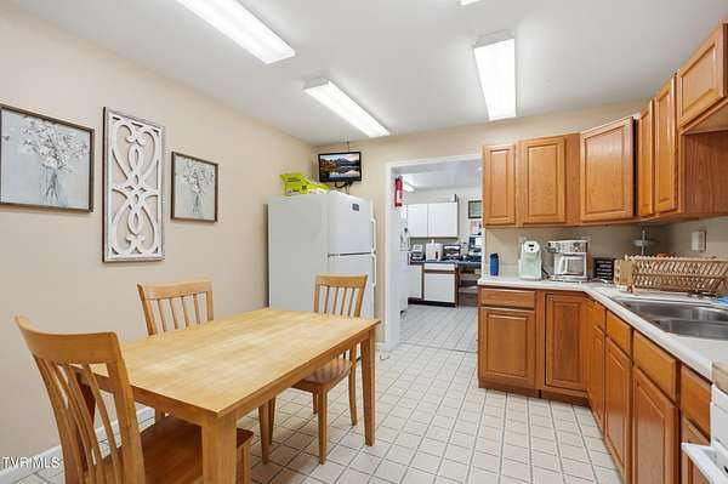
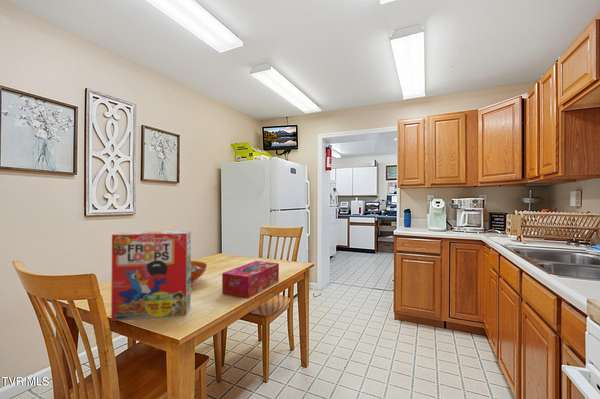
+ decorative bowl (191, 275)
+ tissue box (252, 277)
+ cereal box (153, 272)
